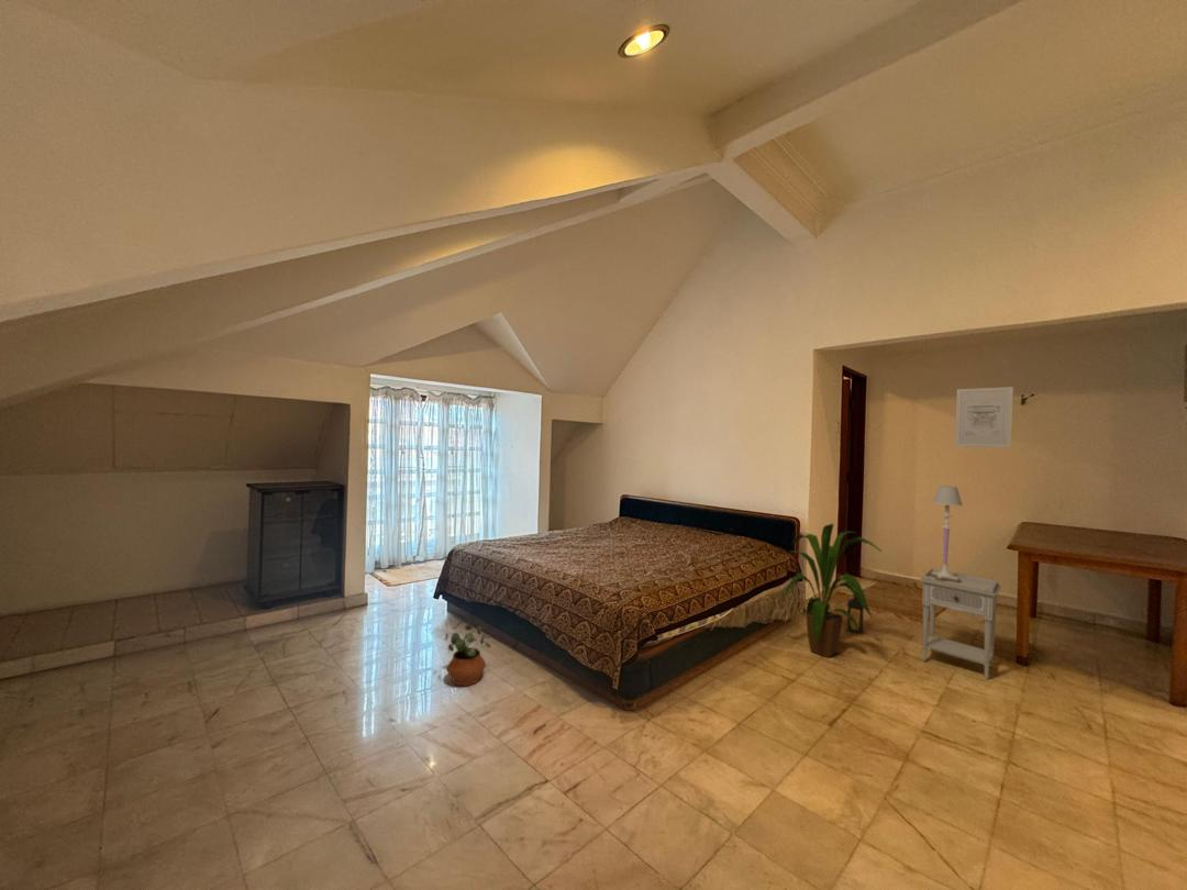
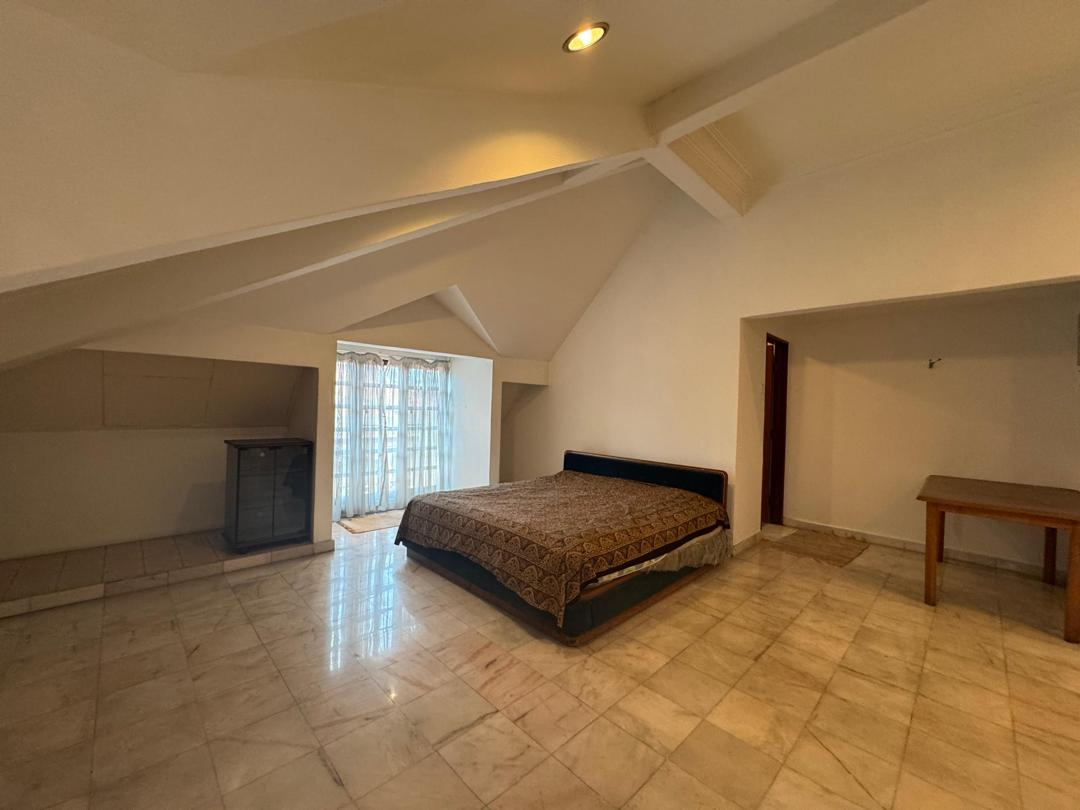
- nightstand (962, 612)
- lantern (855, 609)
- potted plant (470, 652)
- wall art (983, 418)
- house plant (832, 583)
- table lamp (946, 532)
